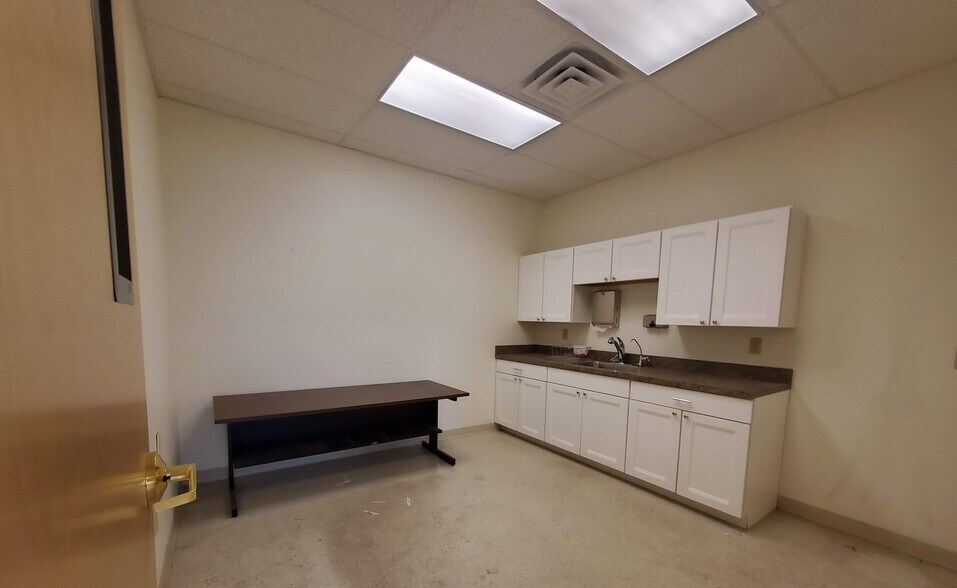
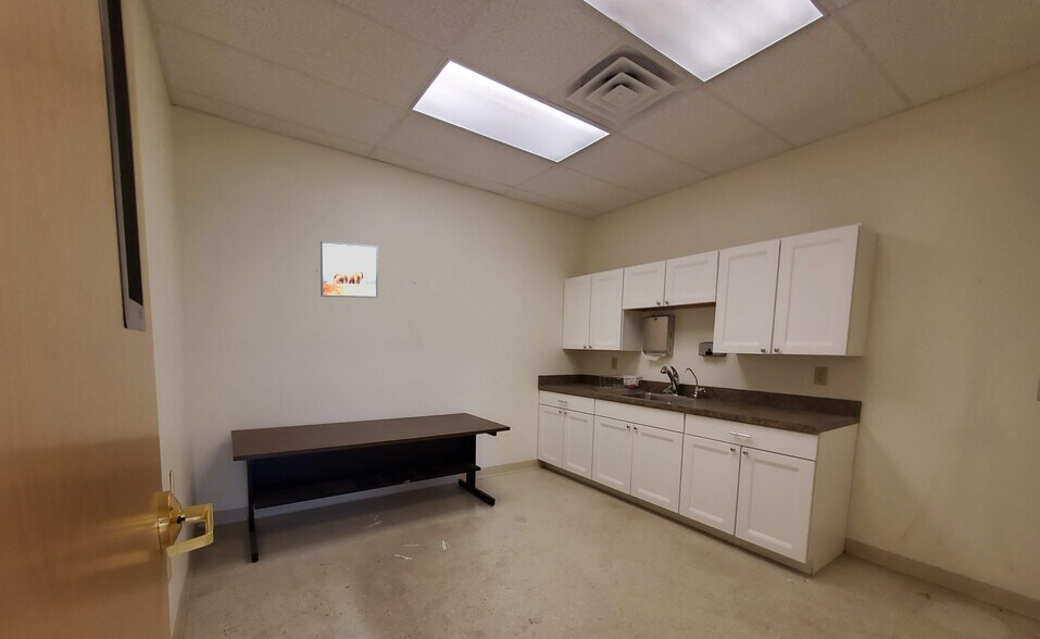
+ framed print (350, 270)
